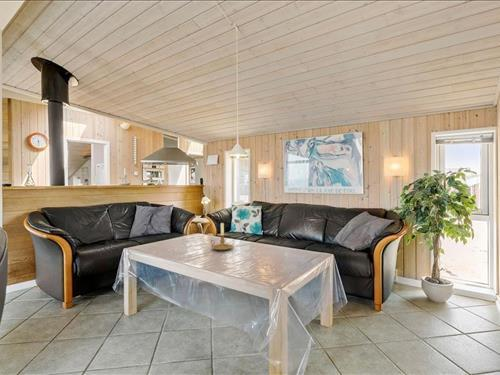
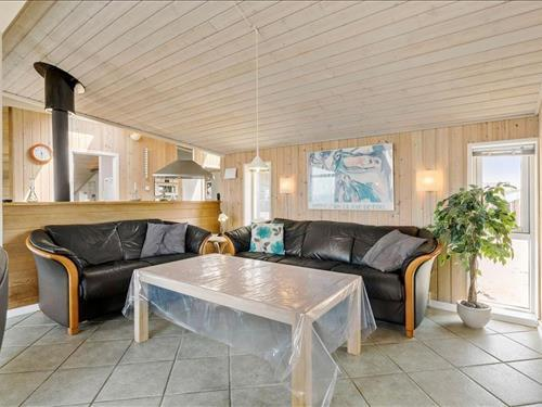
- candle holder (222, 235)
